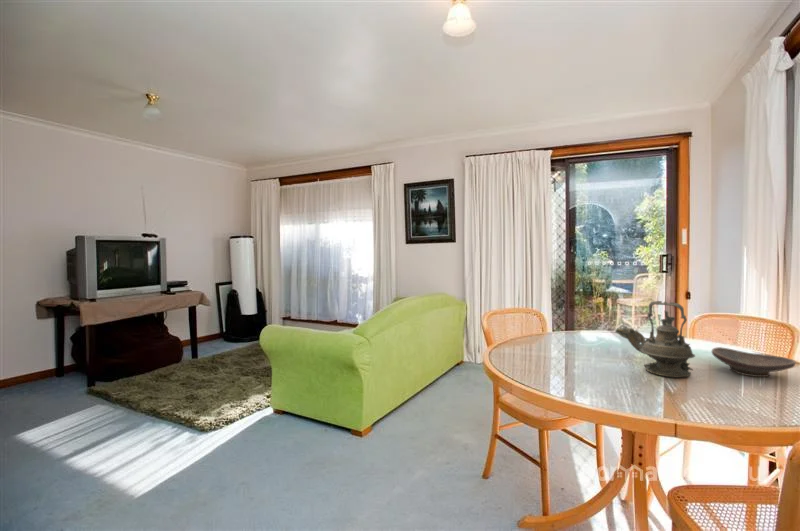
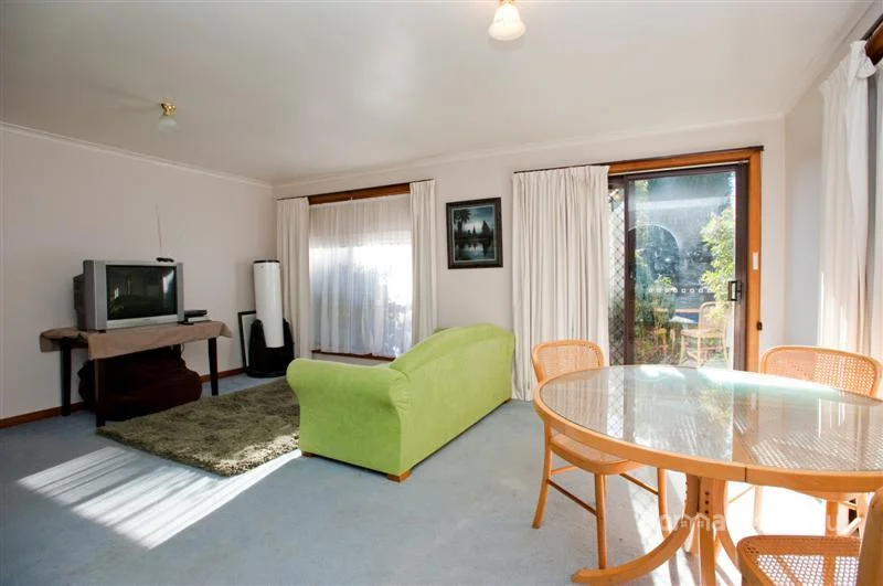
- teapot (651, 334)
- decorative bowl (751, 363)
